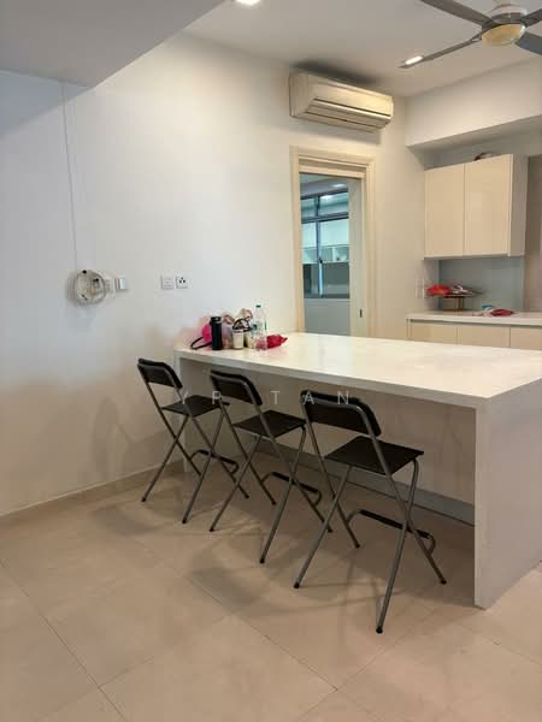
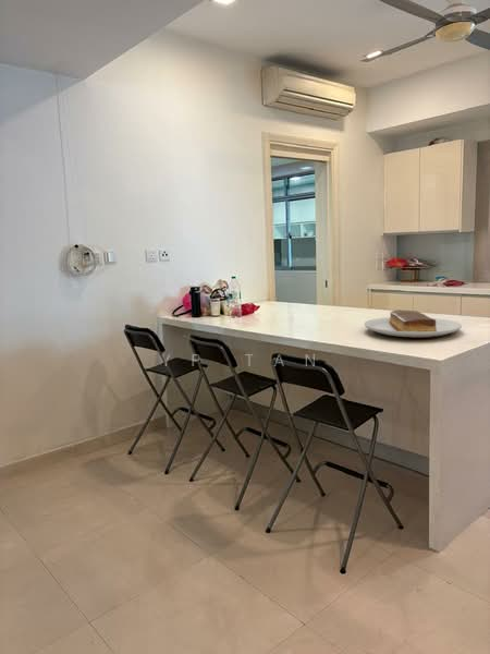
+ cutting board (411, 322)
